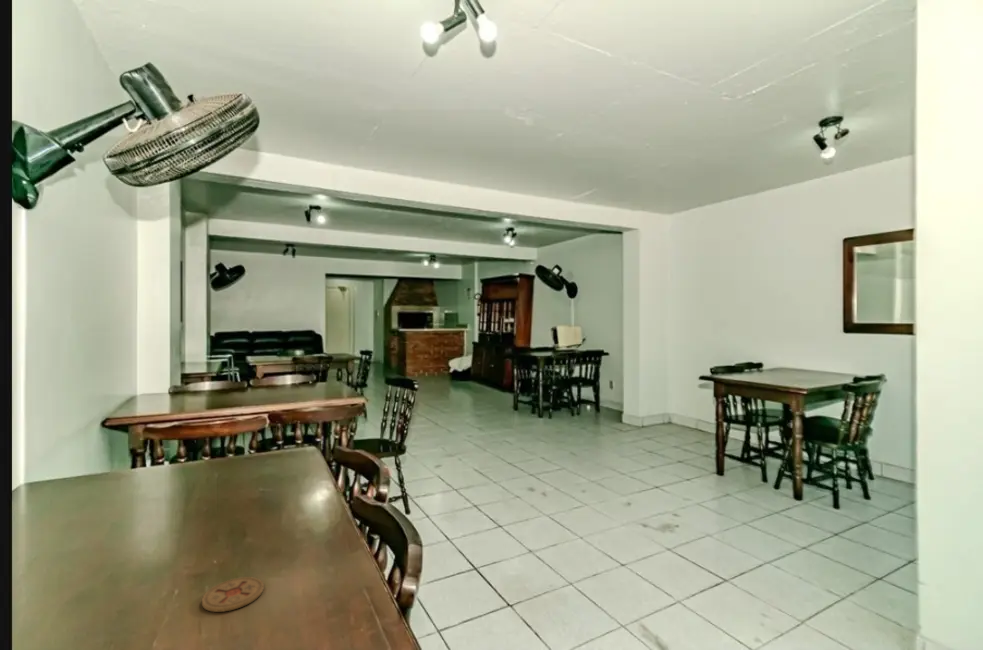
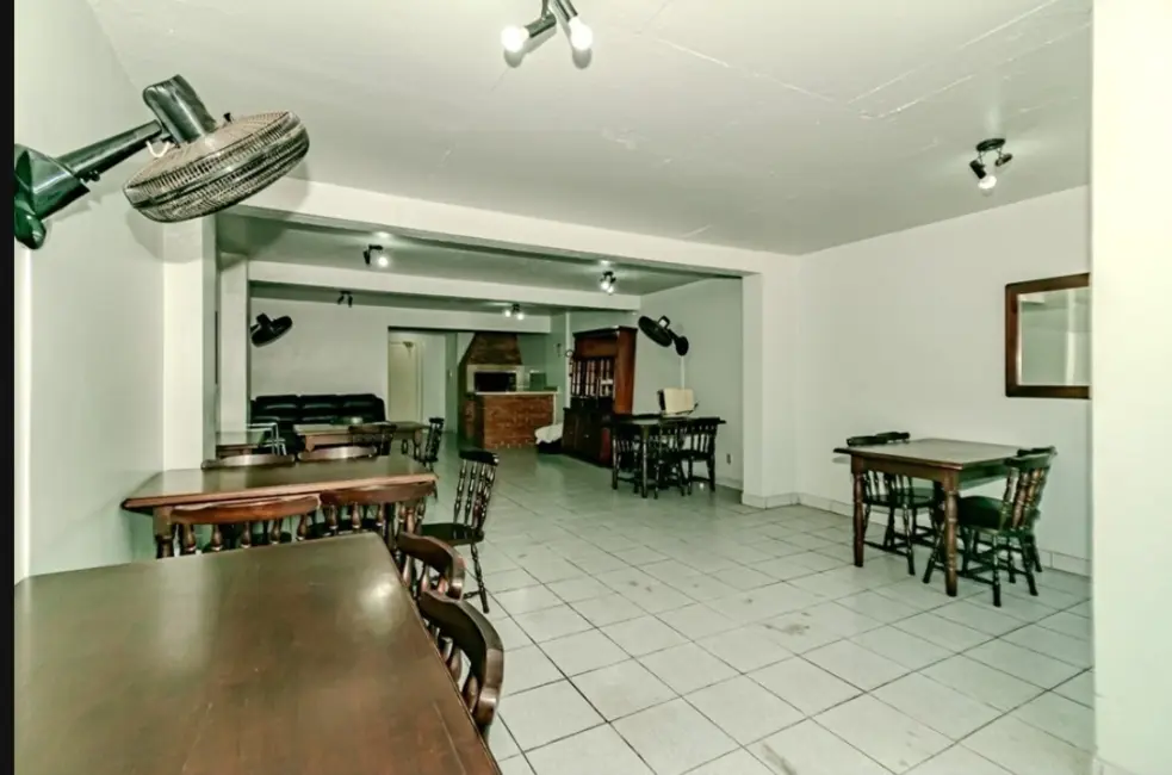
- coaster (233, 593)
